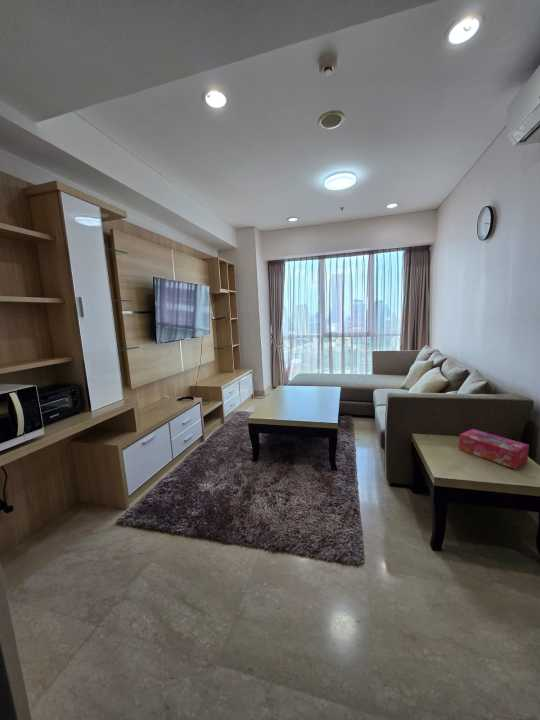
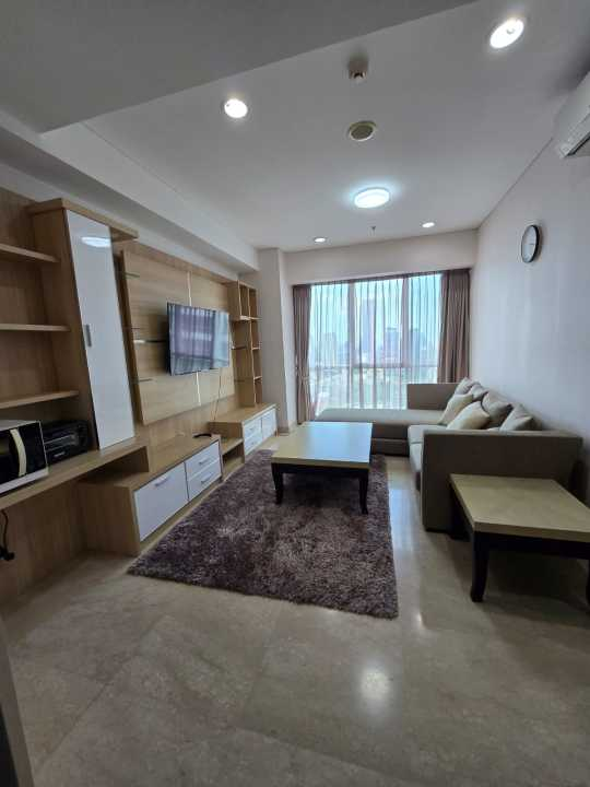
- tissue box (492, 447)
